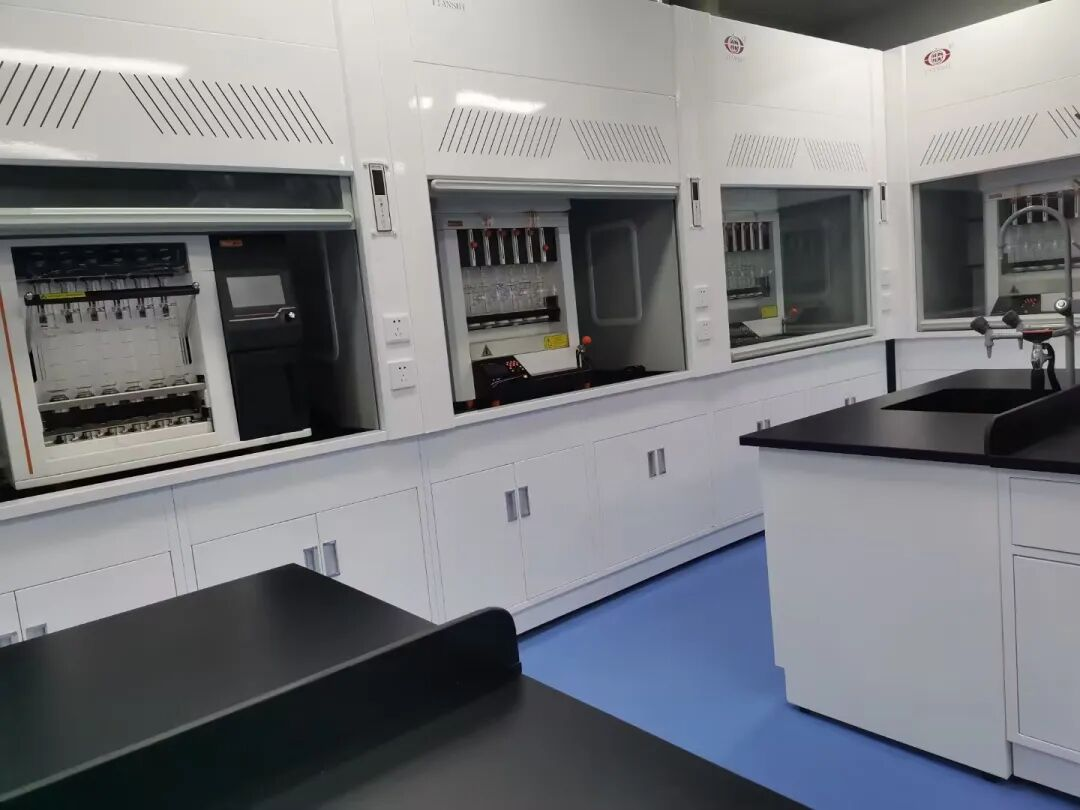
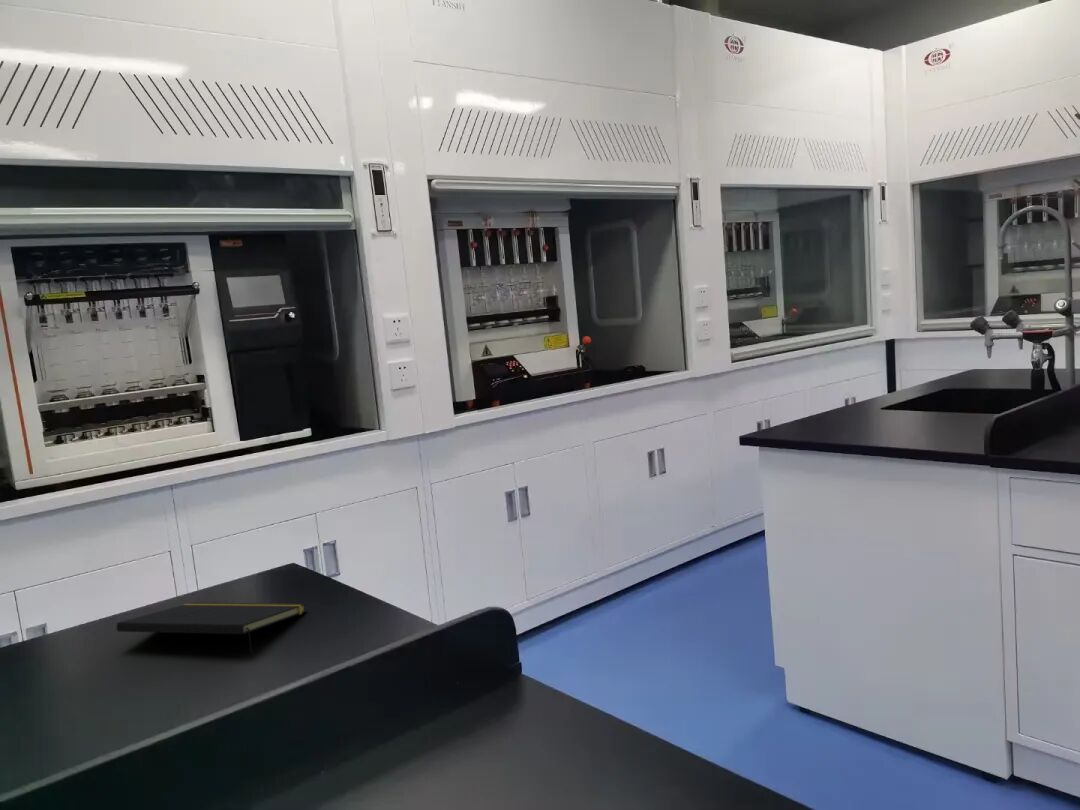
+ notepad (215, 617)
